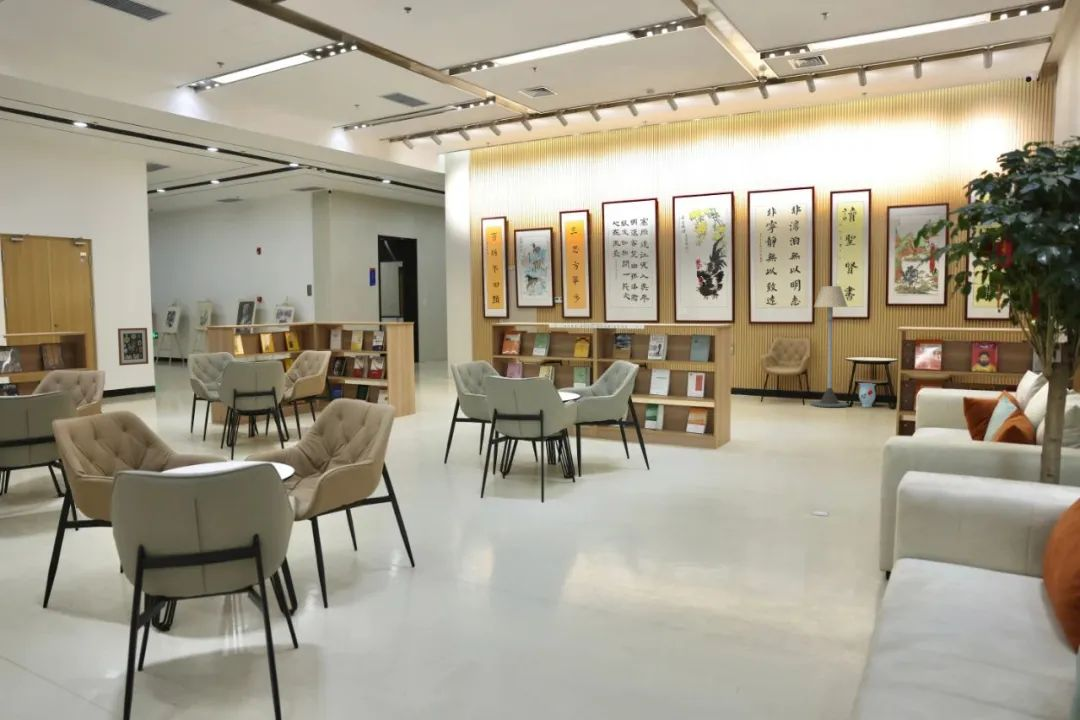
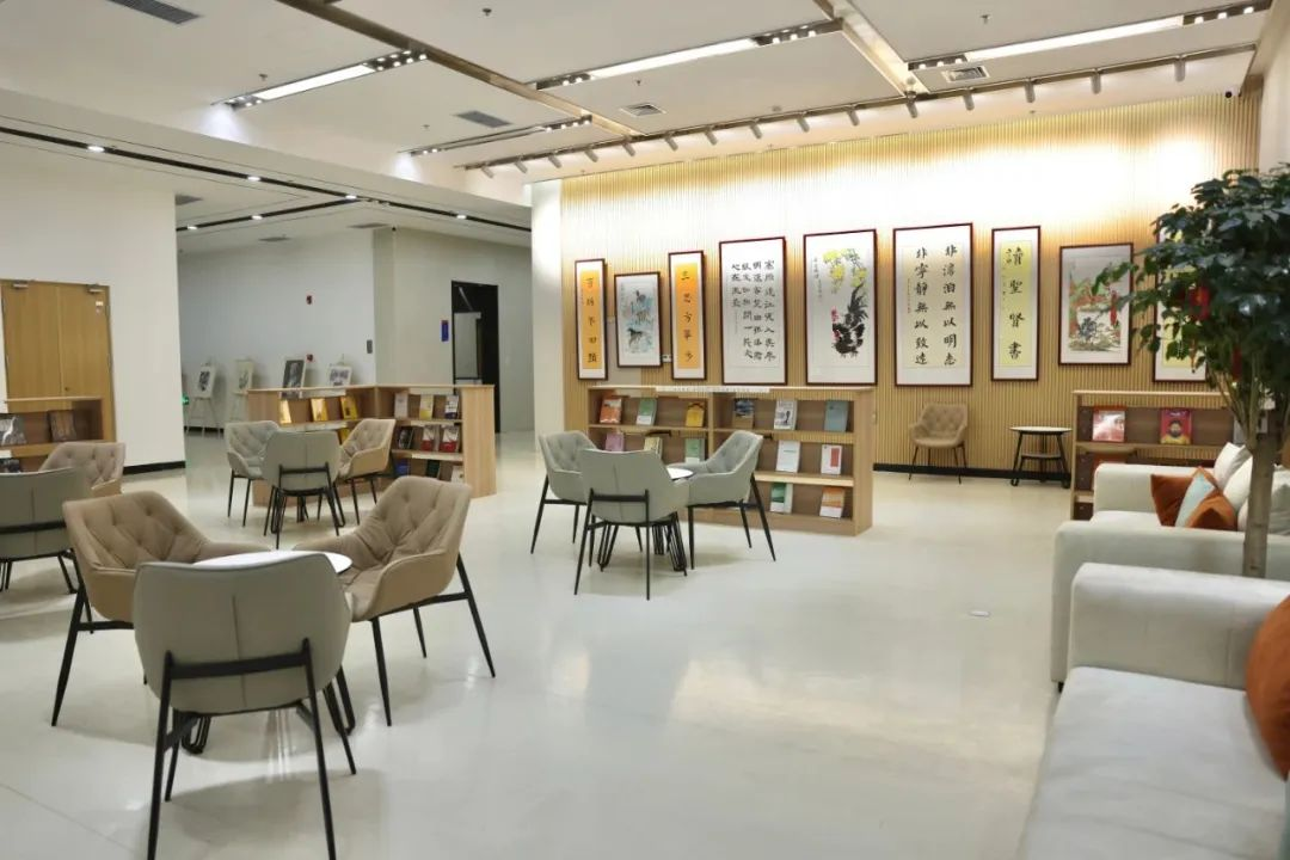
- vase (867, 394)
- floor lamp (830, 346)
- wall art (133, 346)
